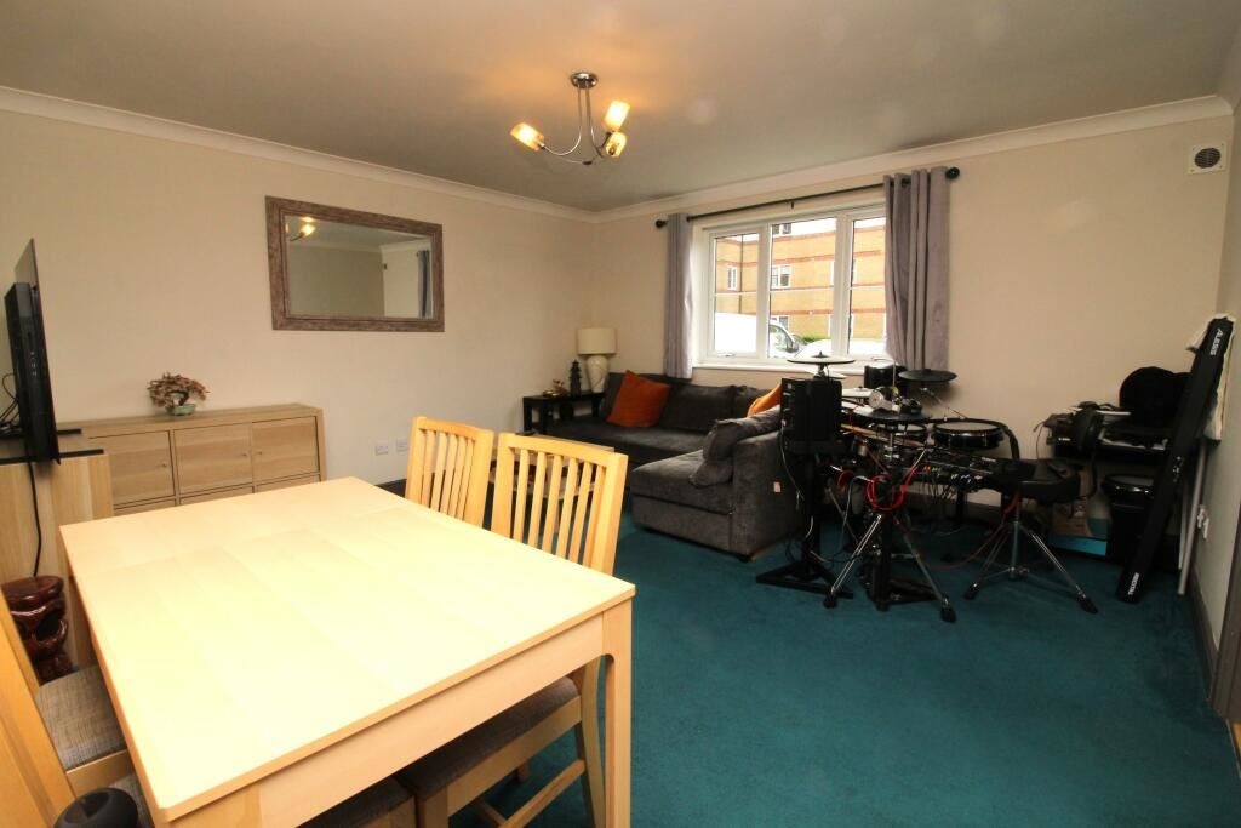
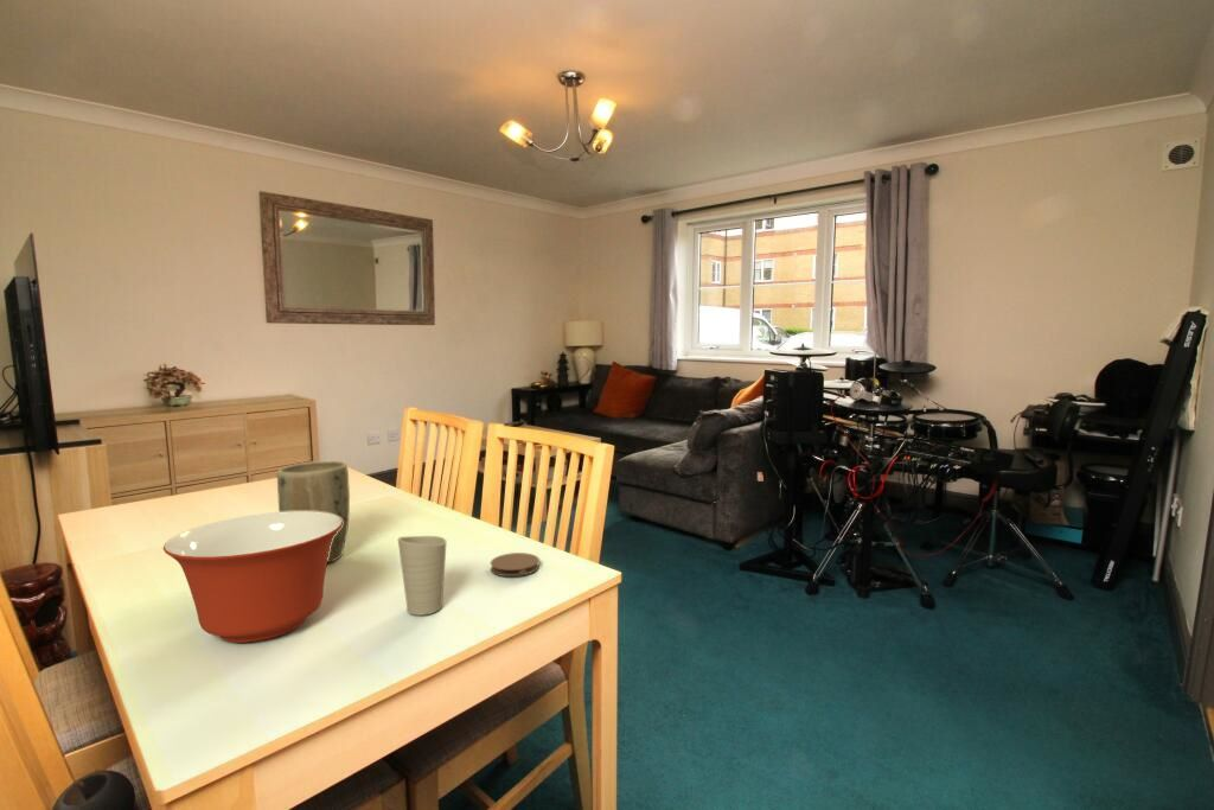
+ coaster (515, 563)
+ mixing bowl (262, 578)
+ cup (423, 572)
+ plant pot (317, 511)
